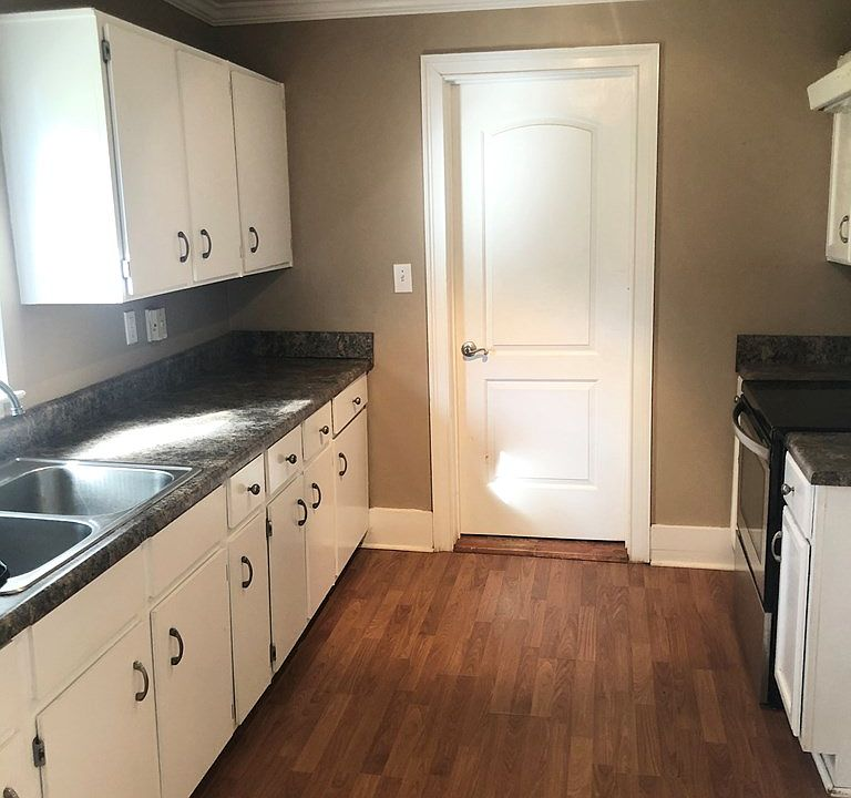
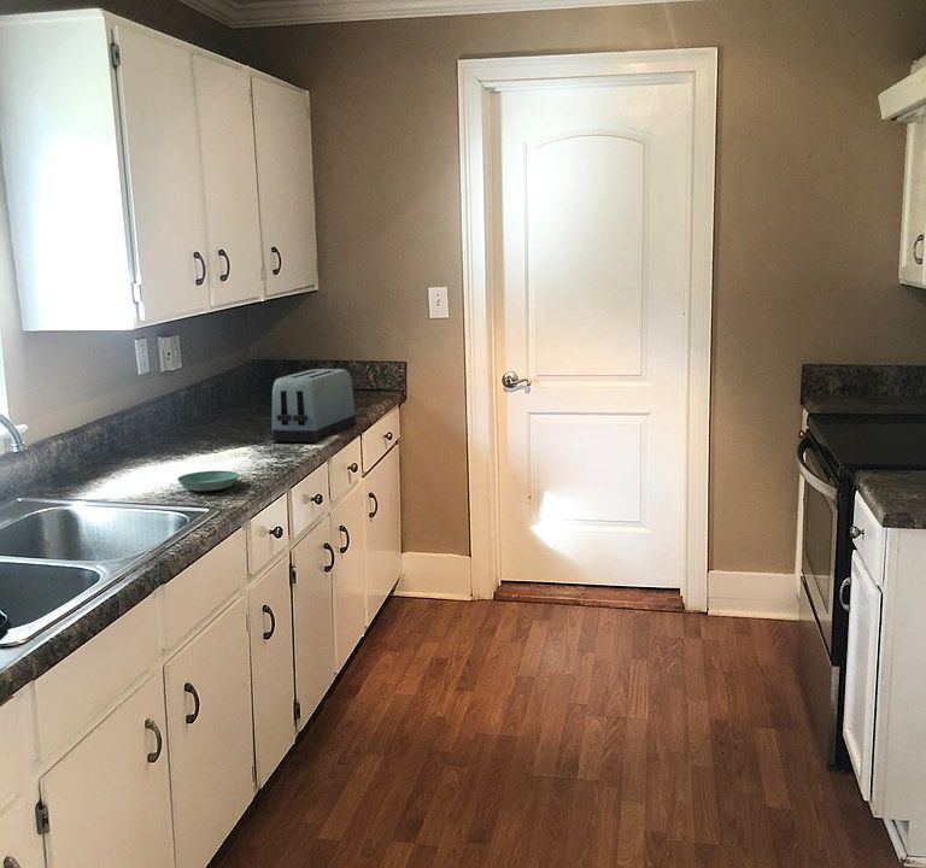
+ saucer (209, 481)
+ toaster (313, 403)
